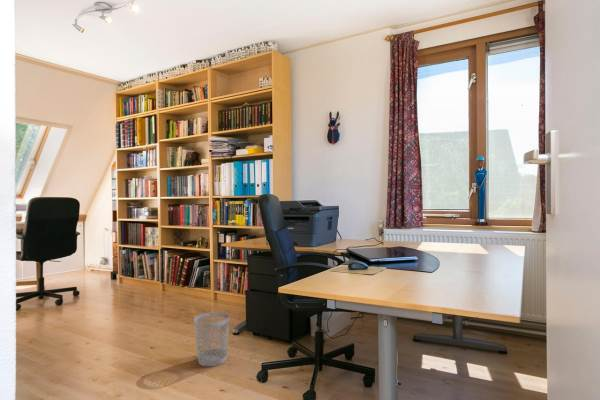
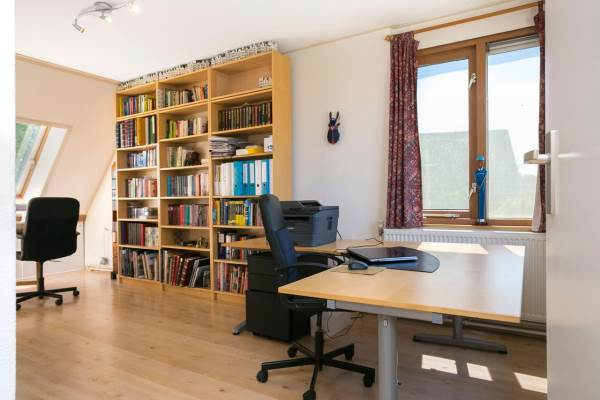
- wastebasket (212, 338)
